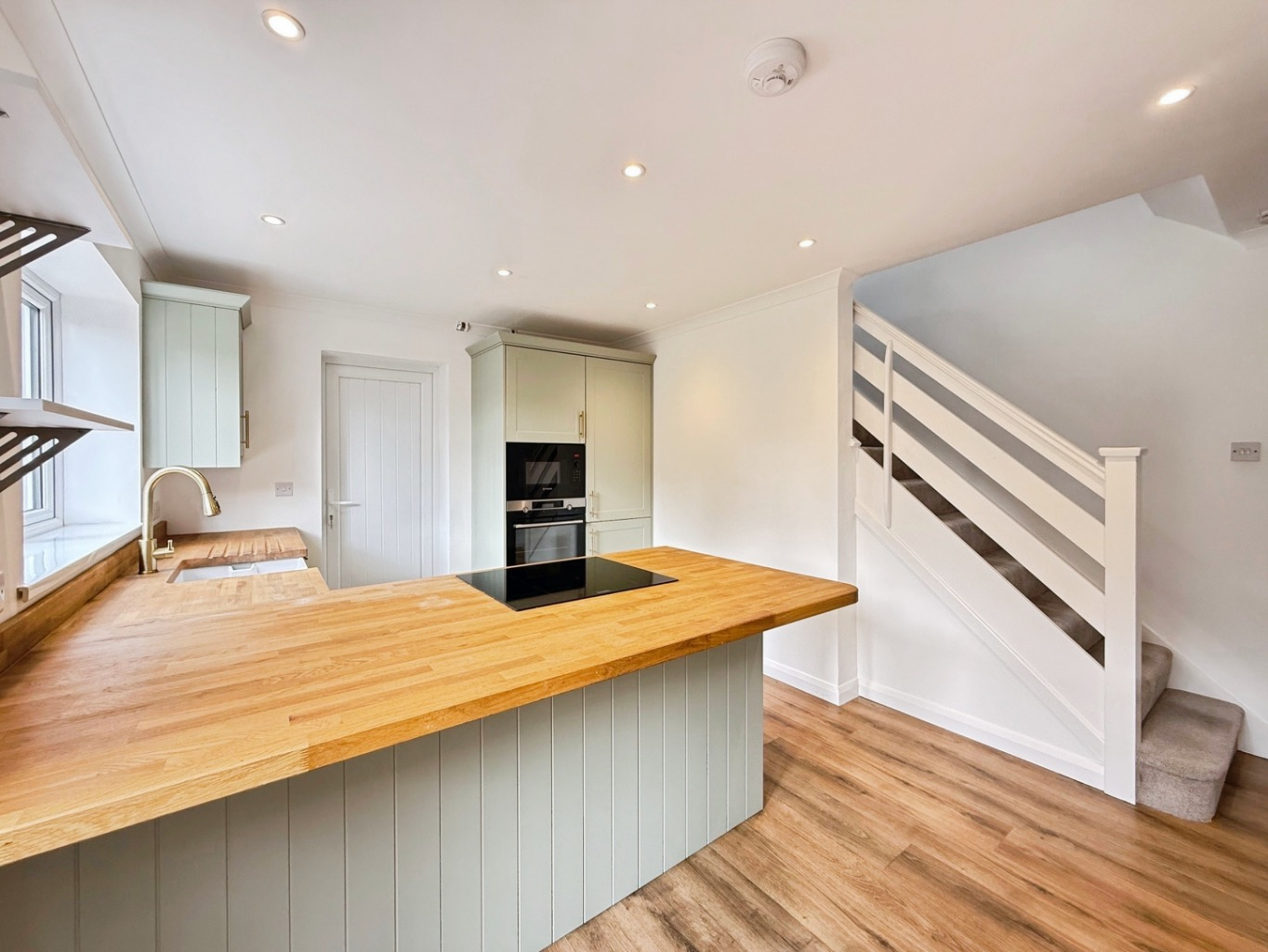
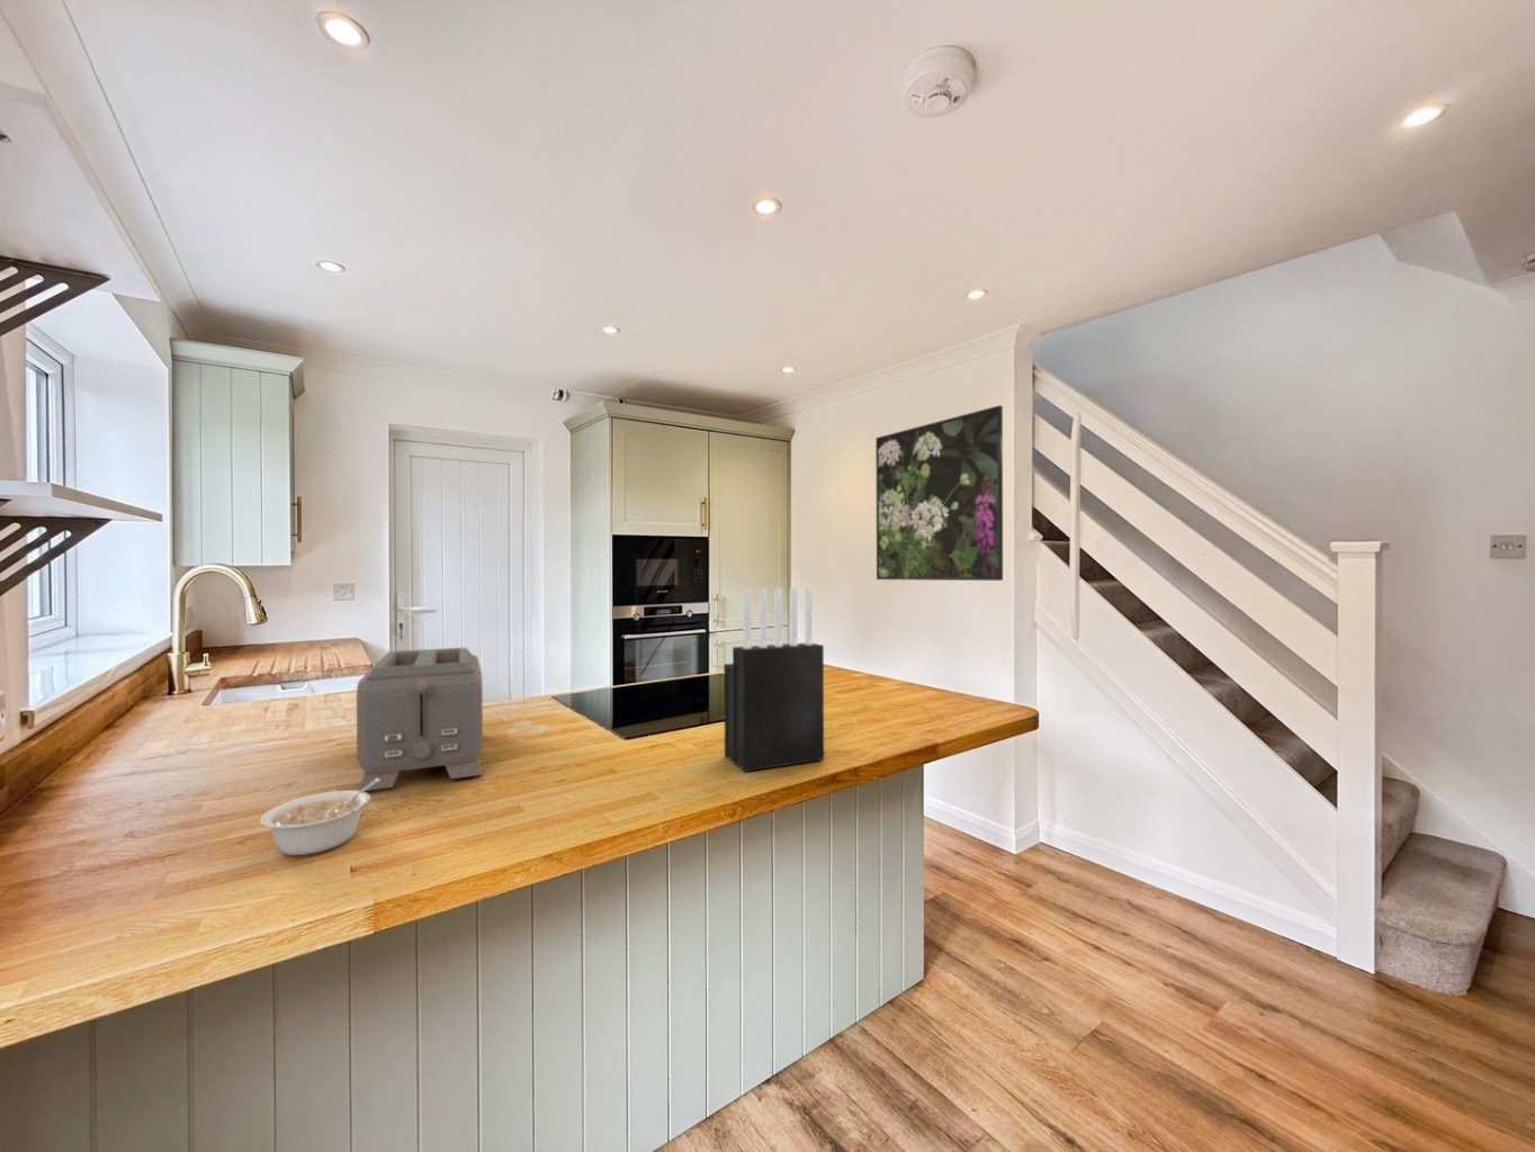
+ knife block (771, 672)
+ legume (320, 819)
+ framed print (933, 502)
+ toaster (425, 709)
